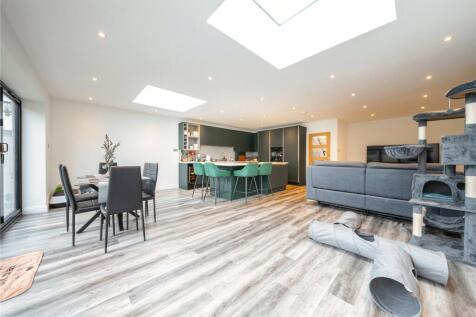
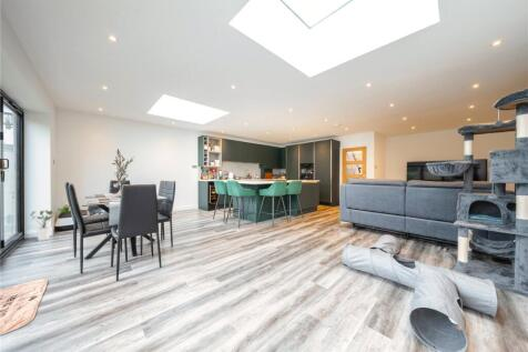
+ house plant (47, 222)
